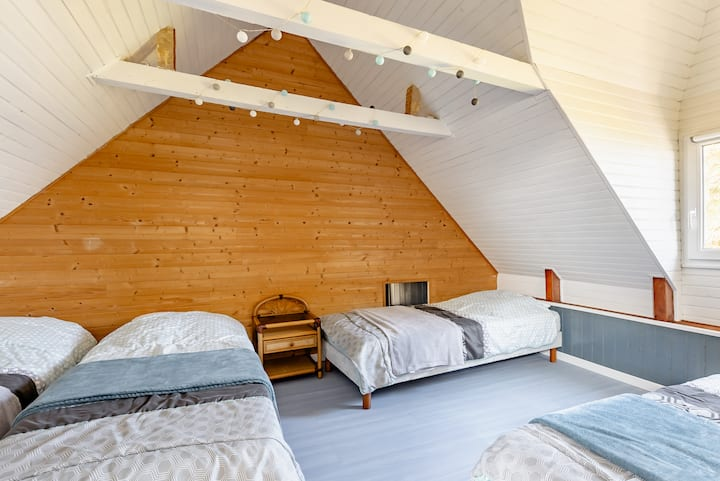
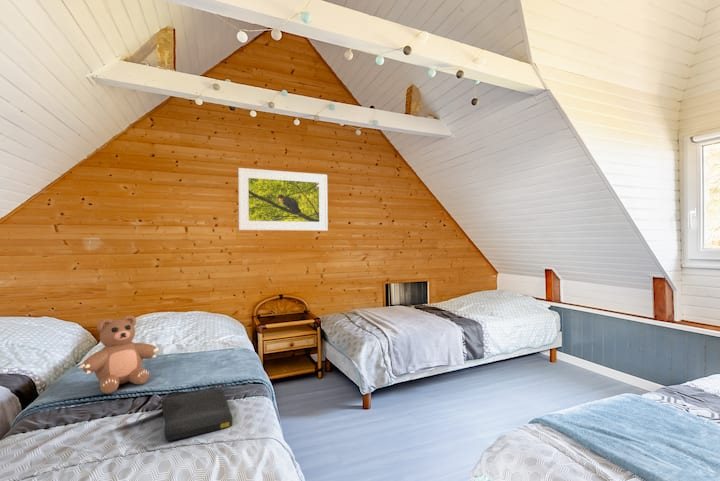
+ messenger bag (196, 407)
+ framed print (285, 200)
+ teddy bear (120, 351)
